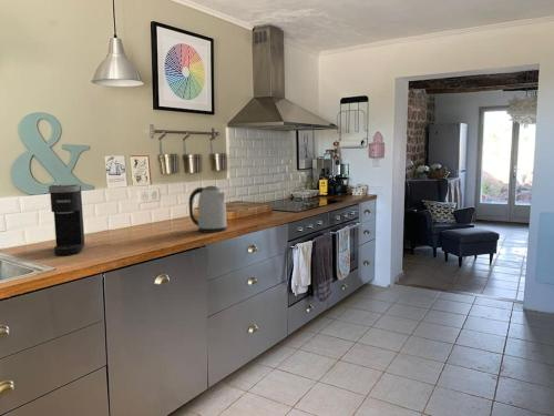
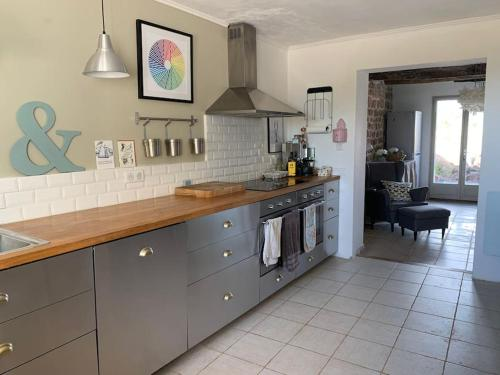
- coffee maker (68, 217)
- kettle (206, 207)
